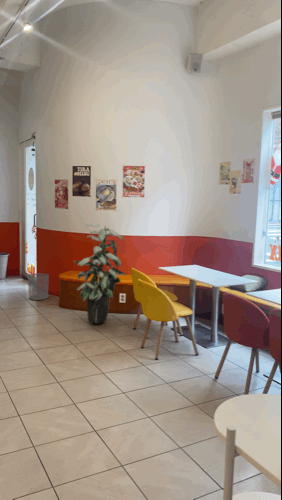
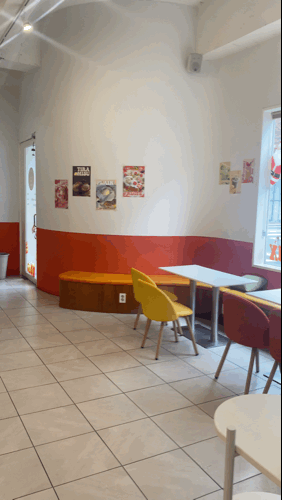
- indoor plant (98, 273)
- waste bin (38, 286)
